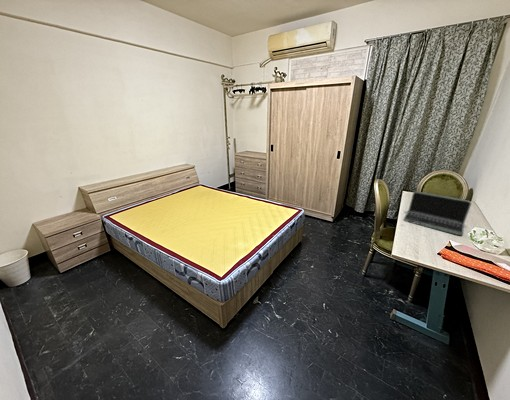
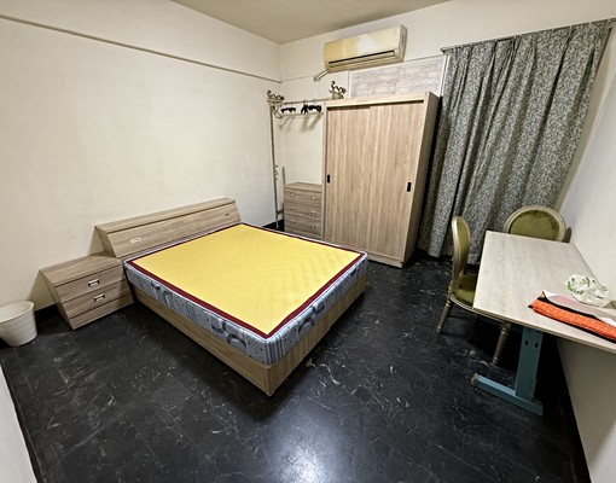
- laptop (434, 210)
